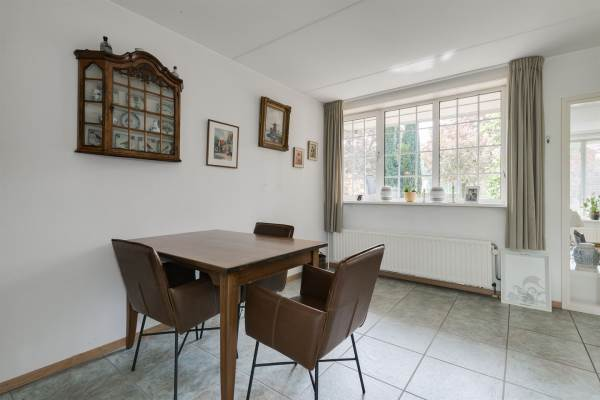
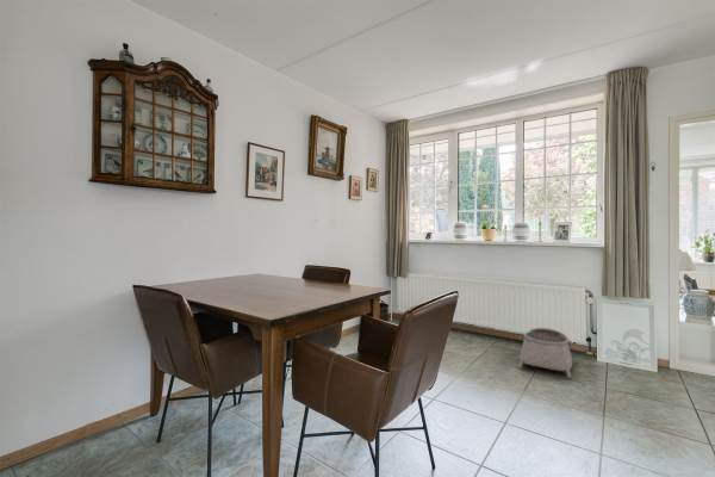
+ basket (546, 346)
